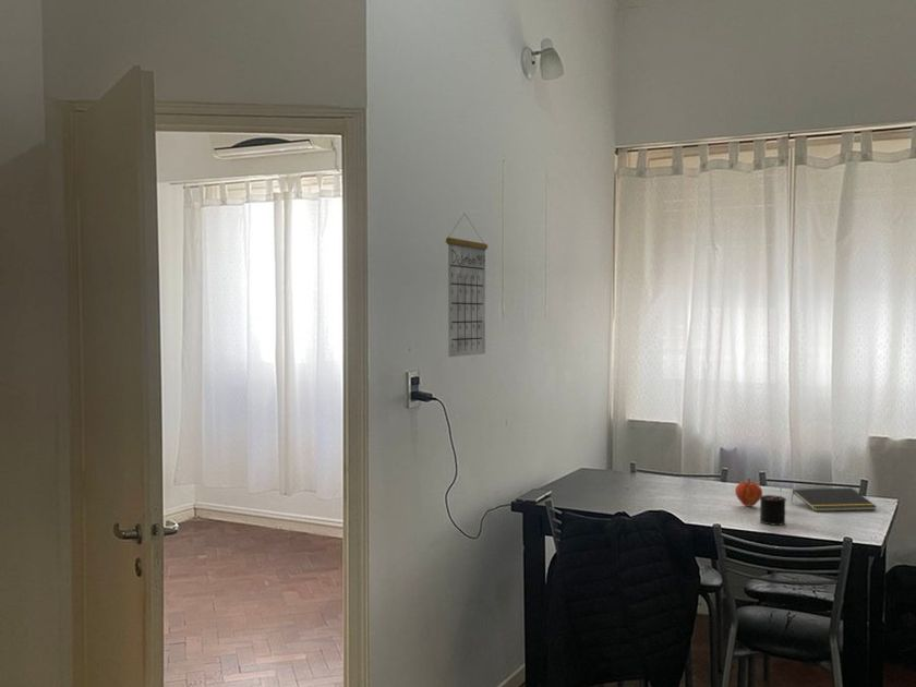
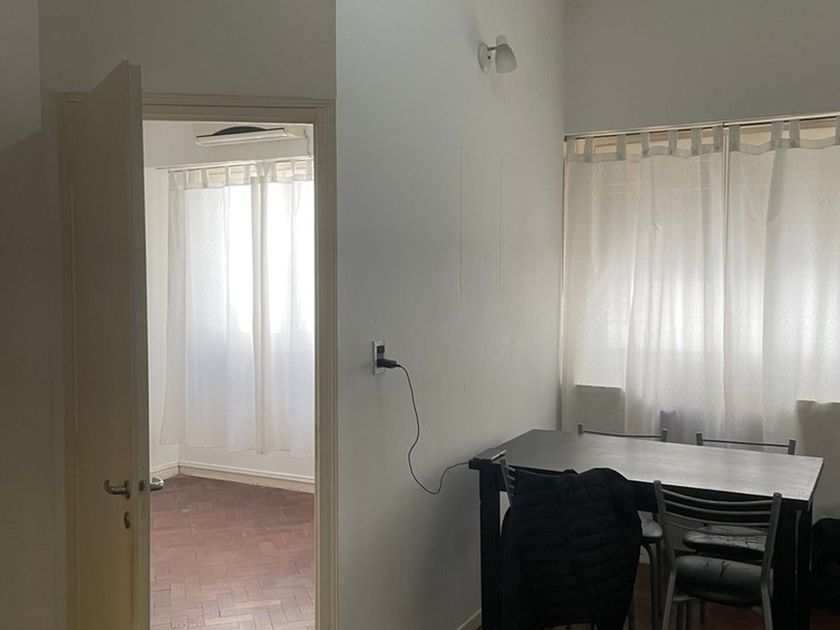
- fruit (748, 492)
- candle (772, 504)
- calendar (467, 284)
- notepad (833, 498)
